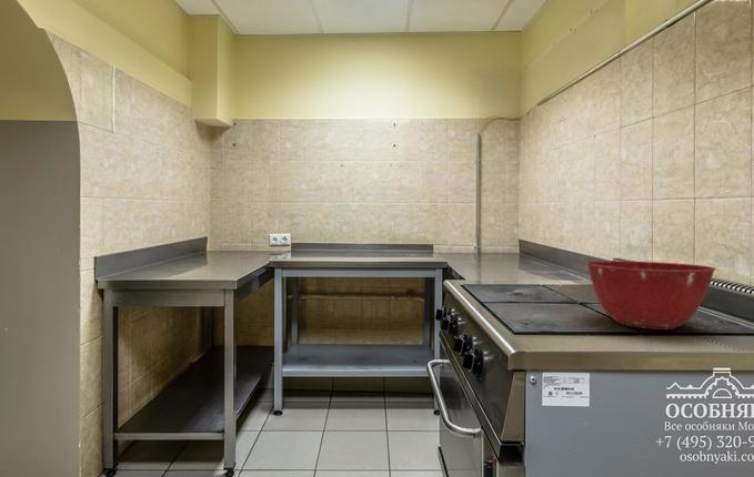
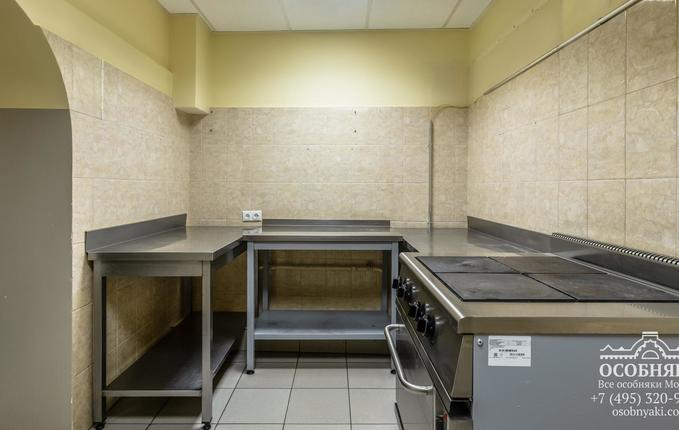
- mixing bowl (646, 294)
